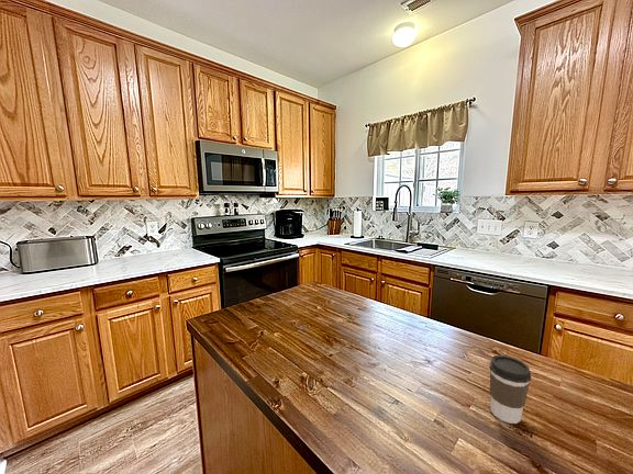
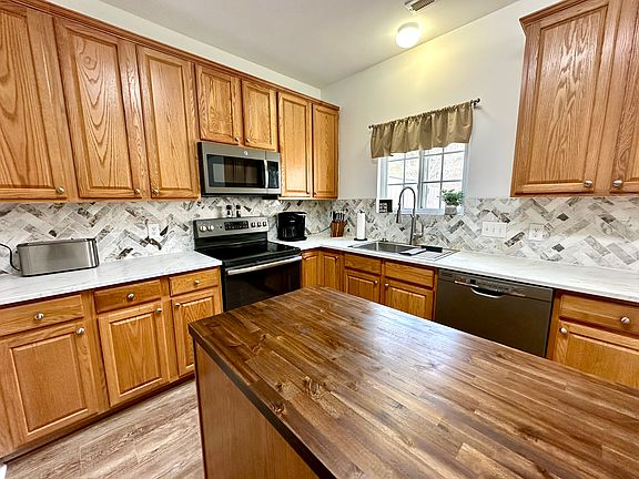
- coffee cup (507, 388)
